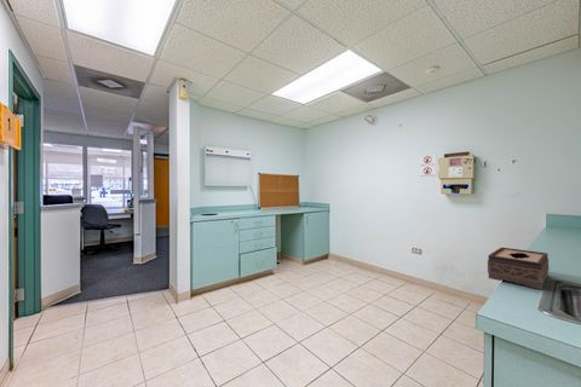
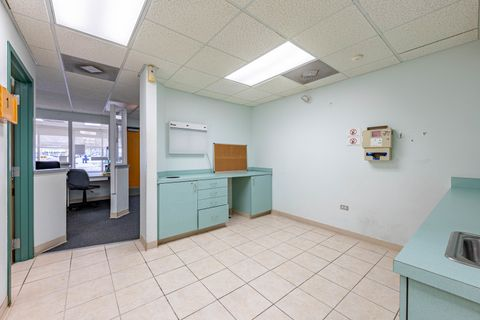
- tissue box (518, 265)
